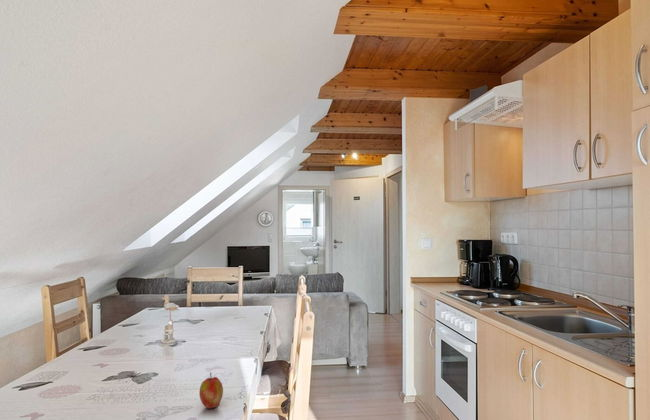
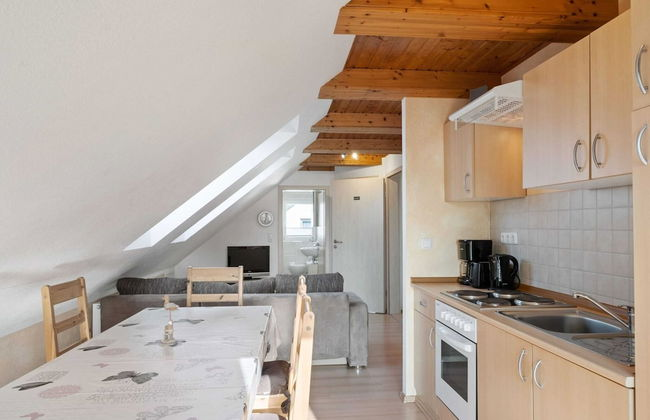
- apple (211, 390)
